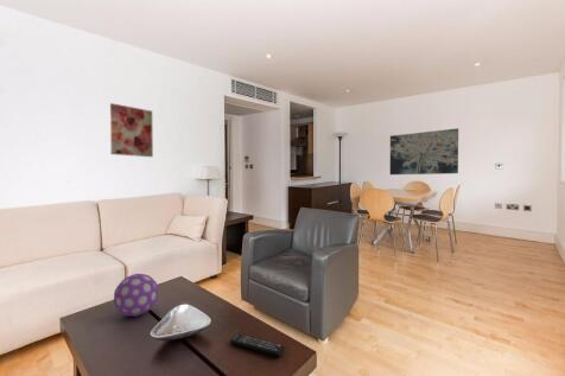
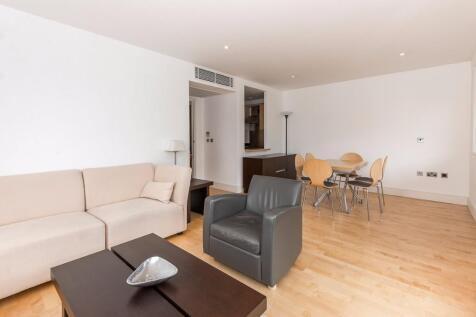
- wall art (132, 132)
- decorative ball (137, 294)
- wall art (421, 153)
- remote control (256, 344)
